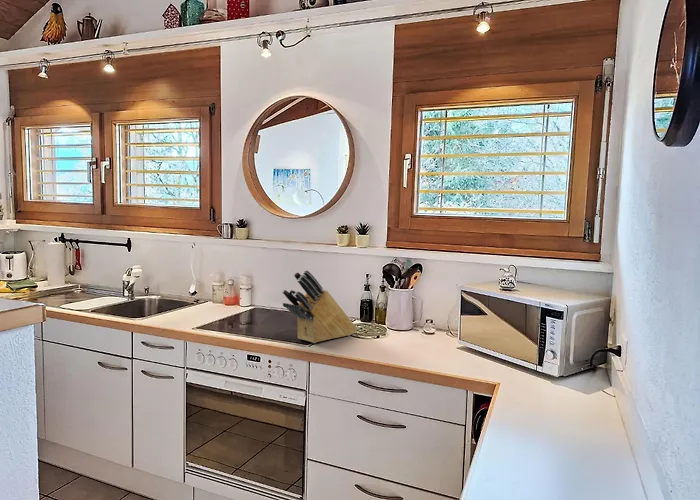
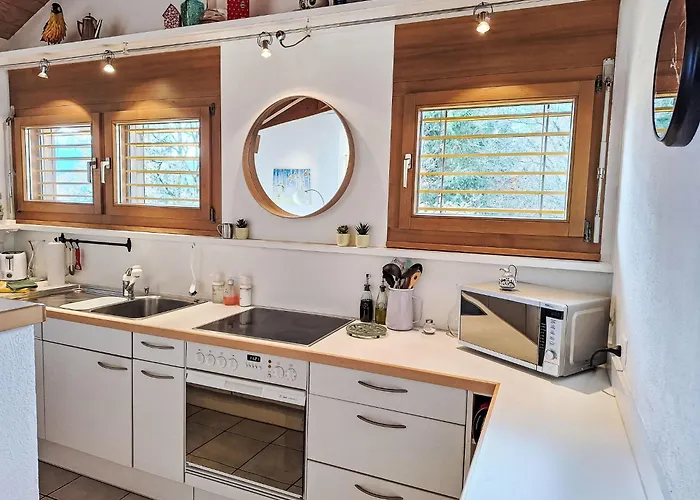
- knife block (320, 303)
